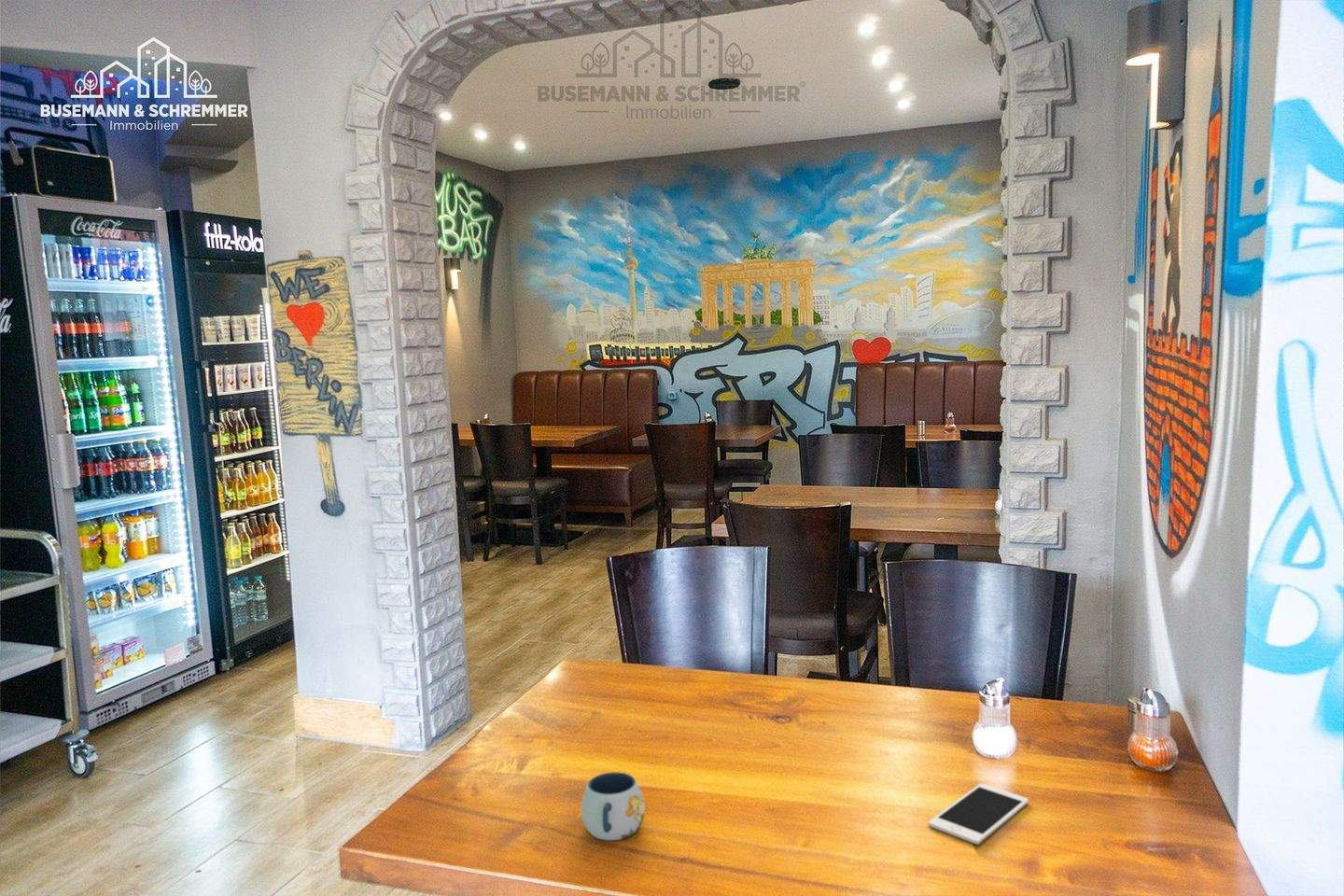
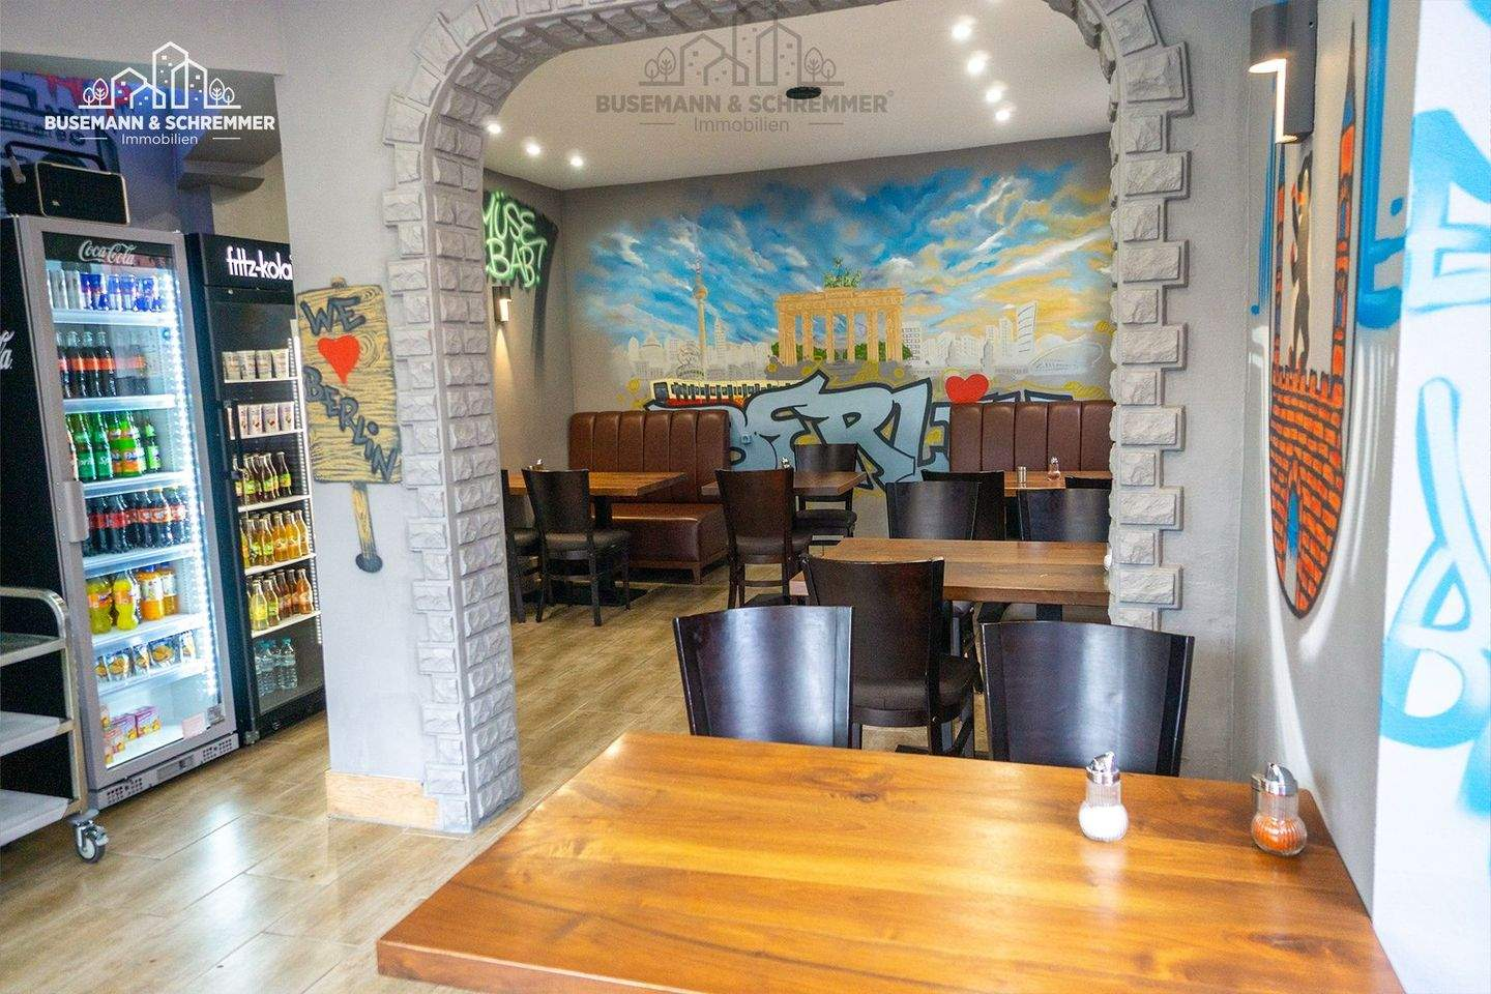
- cell phone (979, 812)
- mug (611, 809)
